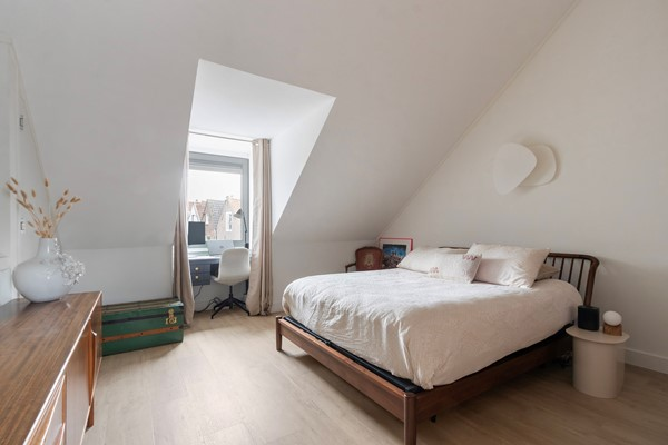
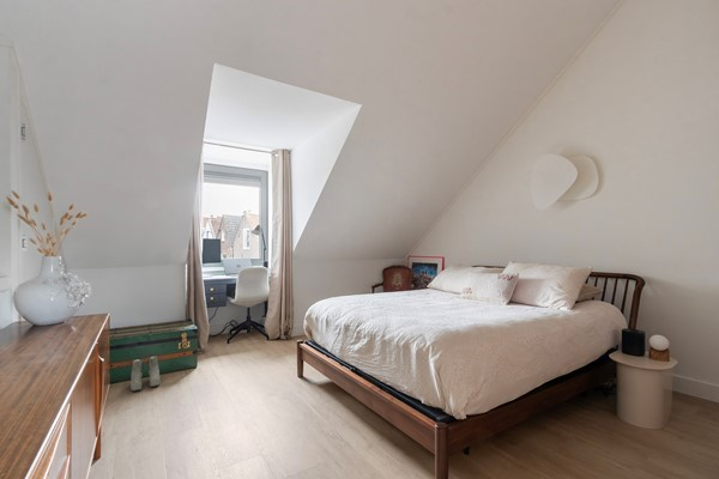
+ boots (143, 369)
